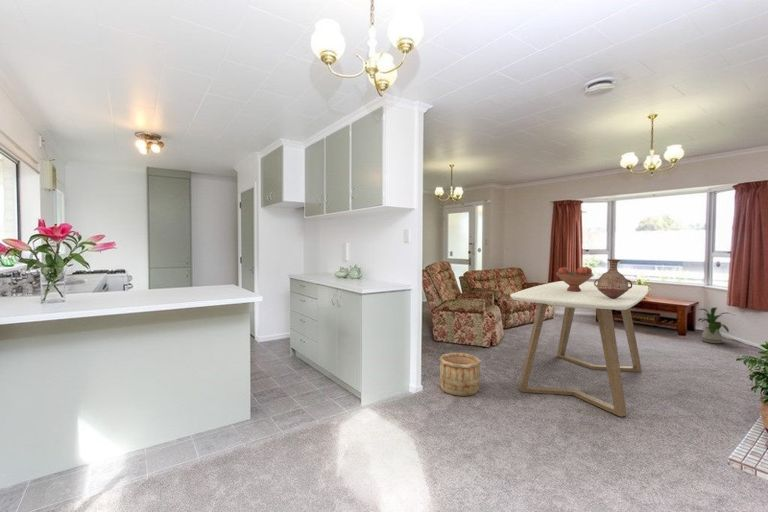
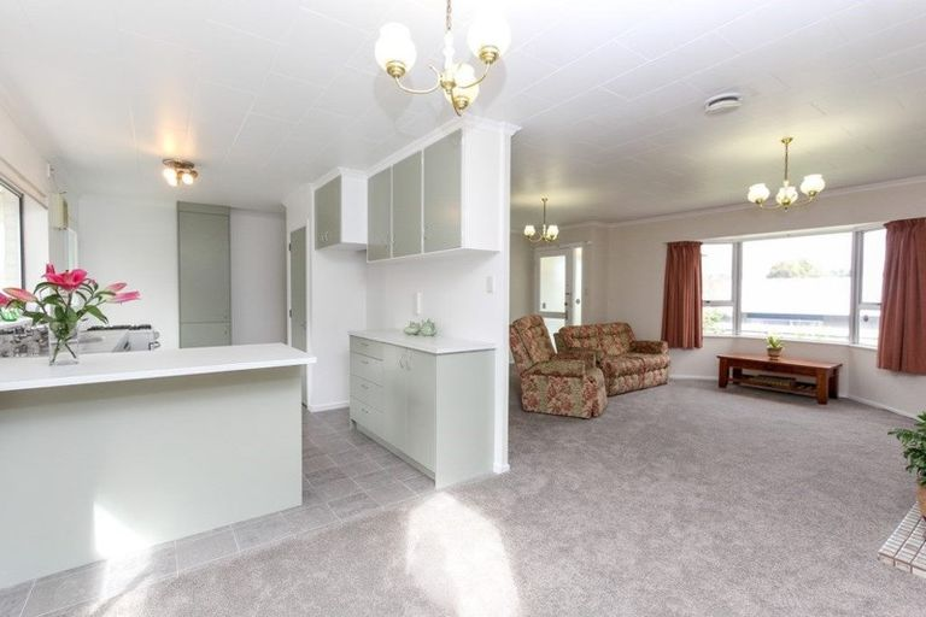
- house plant (714, 323)
- wooden bucket (459, 373)
- dining table (600, 333)
- fruit bowl (574, 278)
- vase (612, 278)
